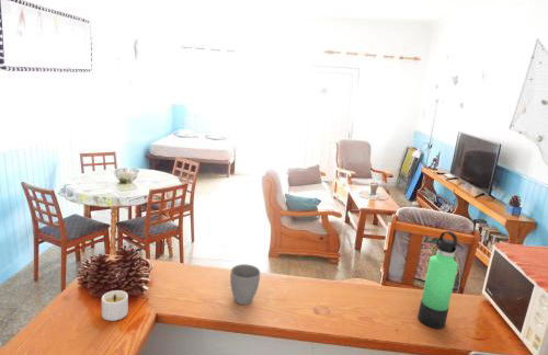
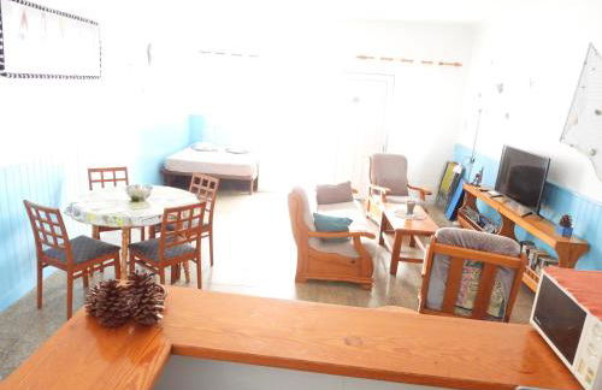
- thermos bottle (439, 277)
- mug (244, 283)
- candle (117, 300)
